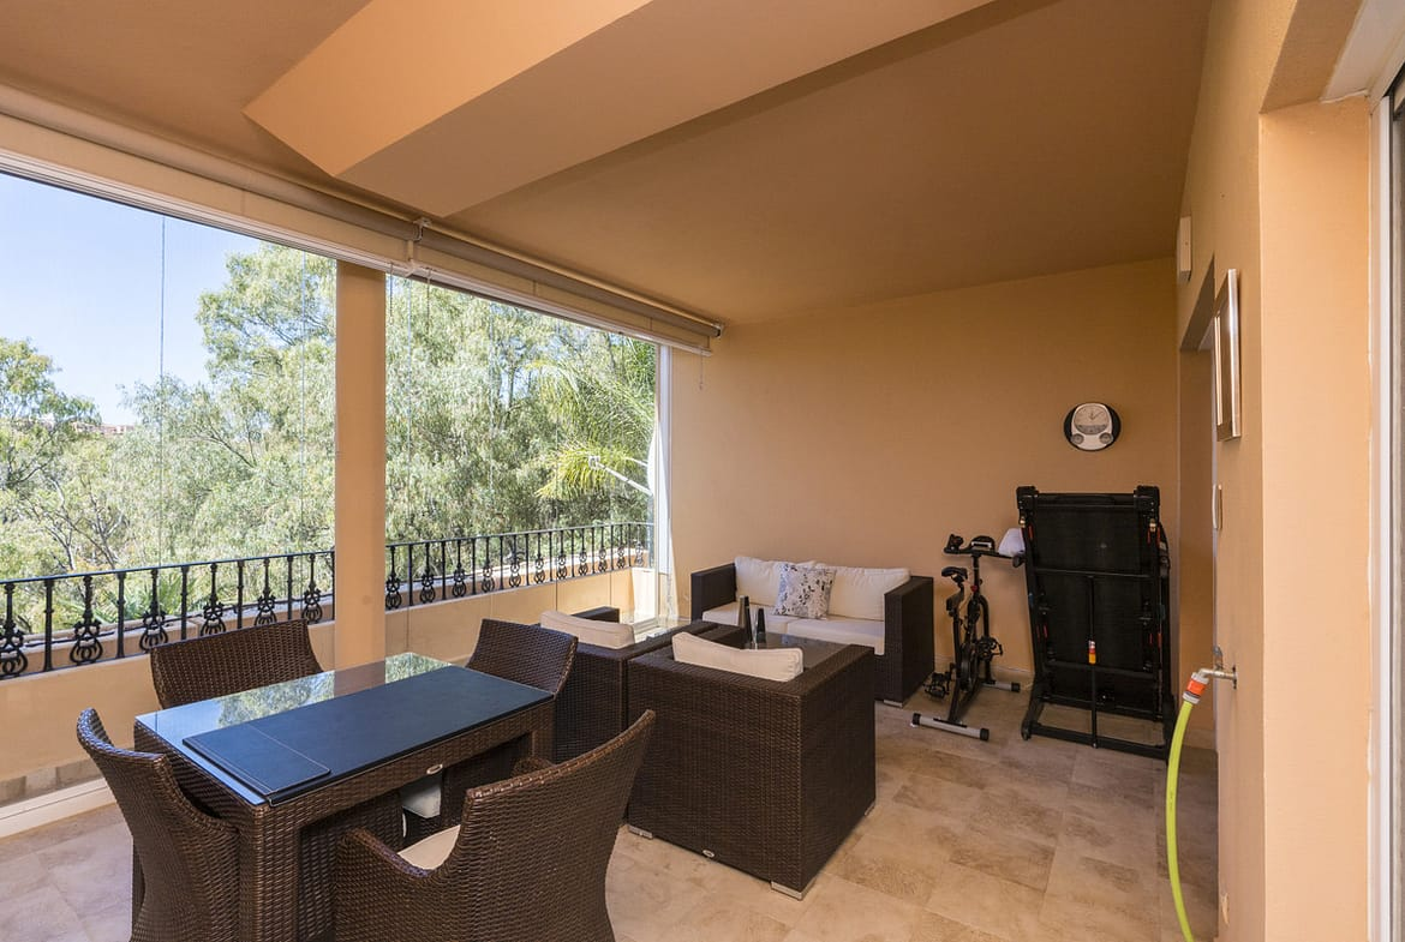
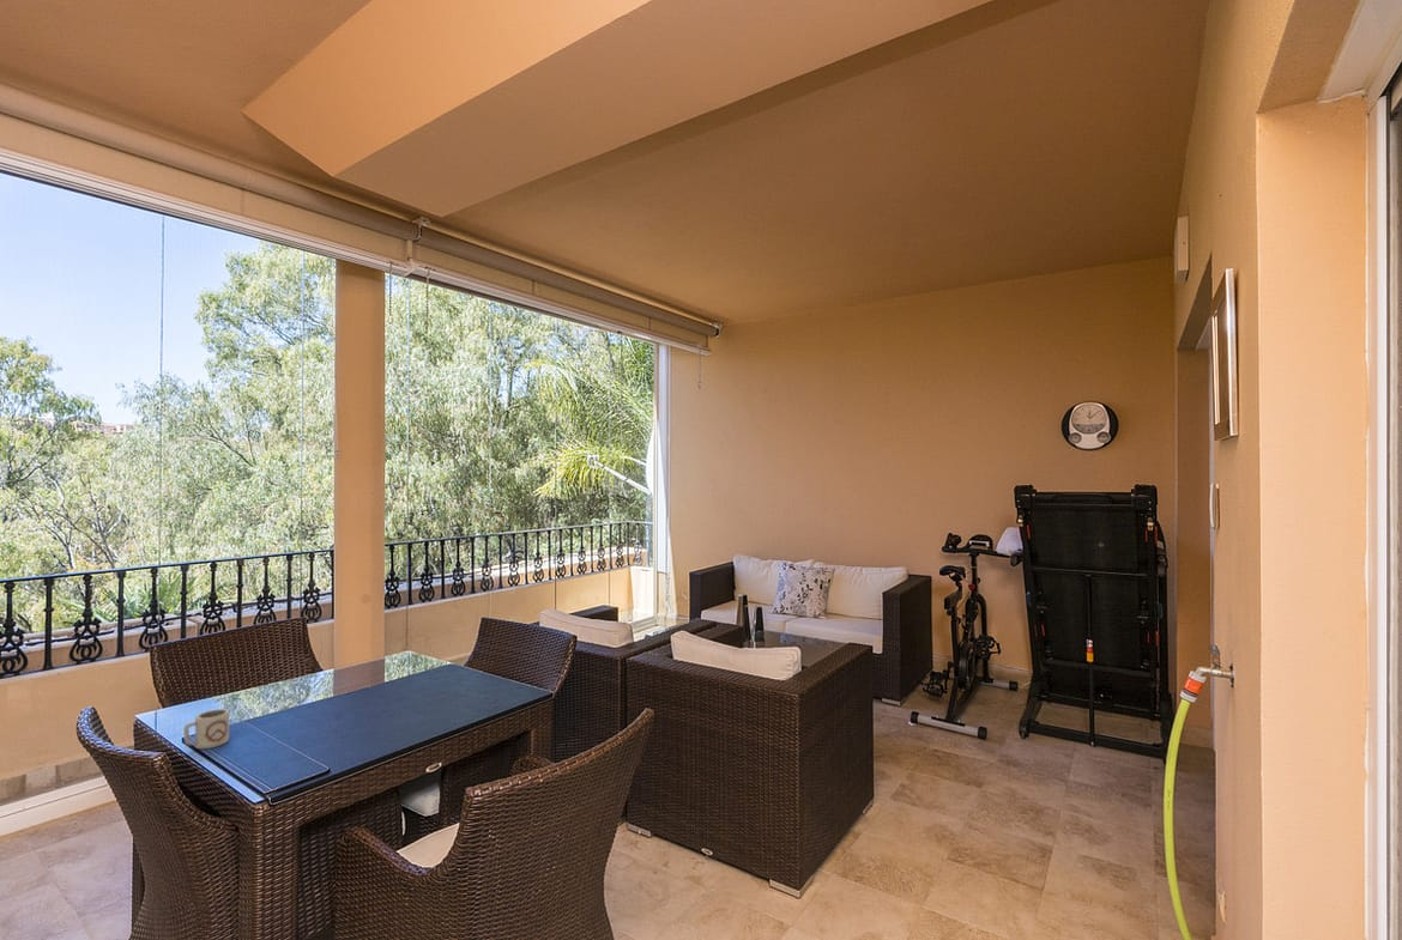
+ cup (206, 729)
